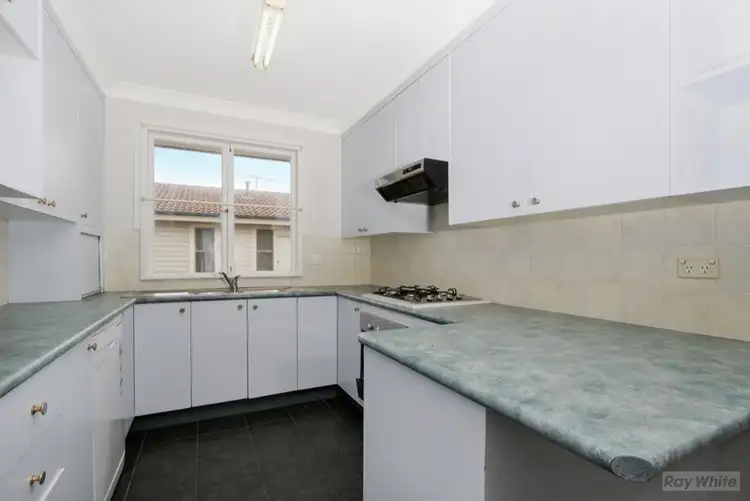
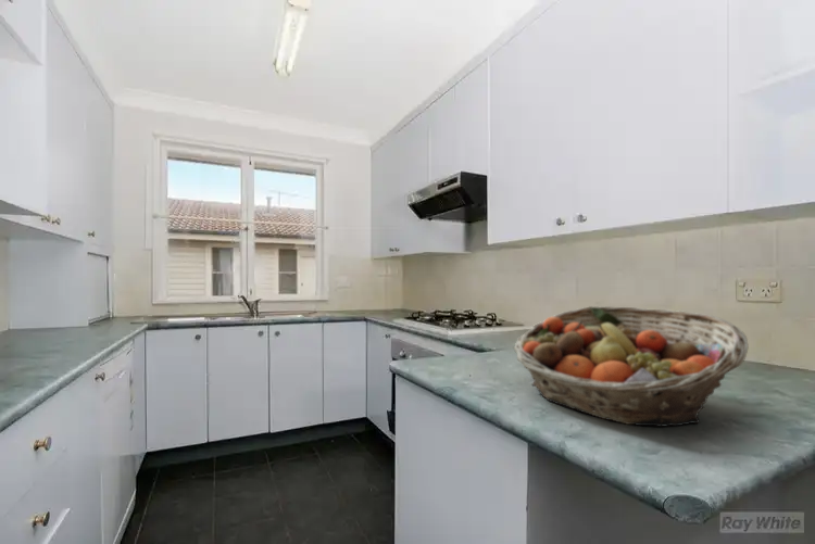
+ fruit basket (614, 355)
